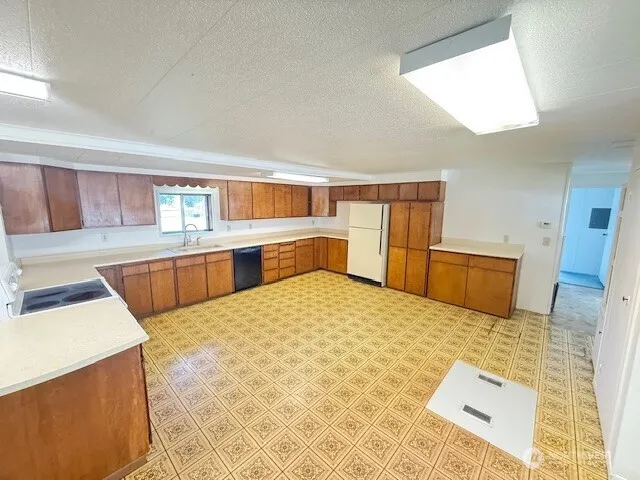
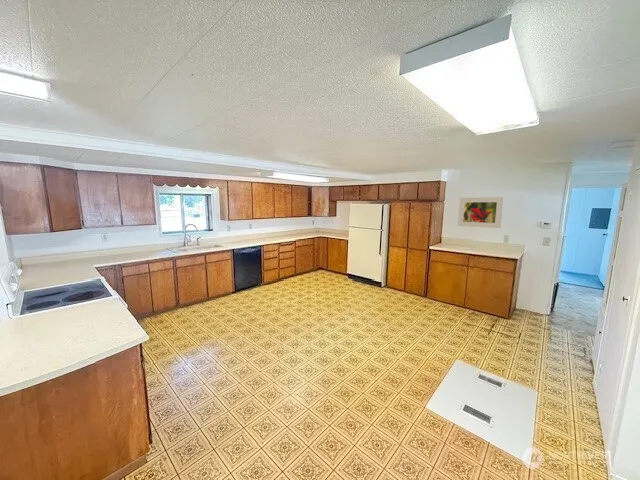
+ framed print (479, 212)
